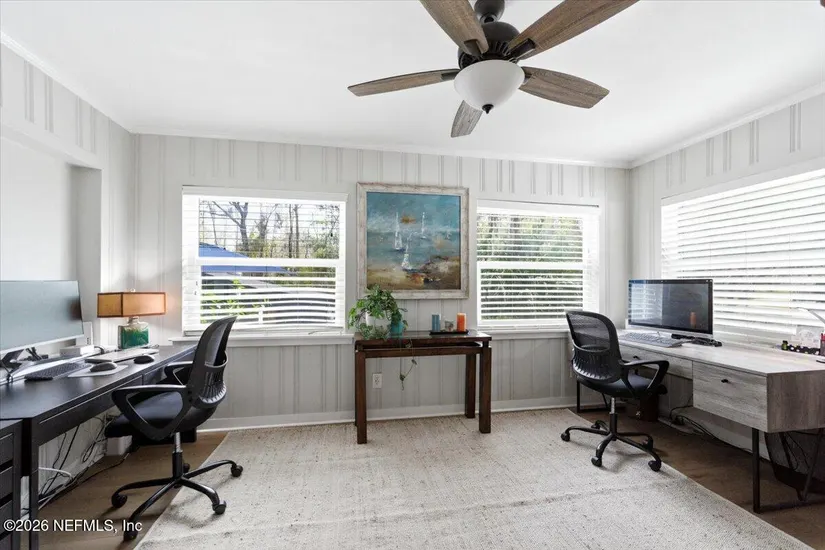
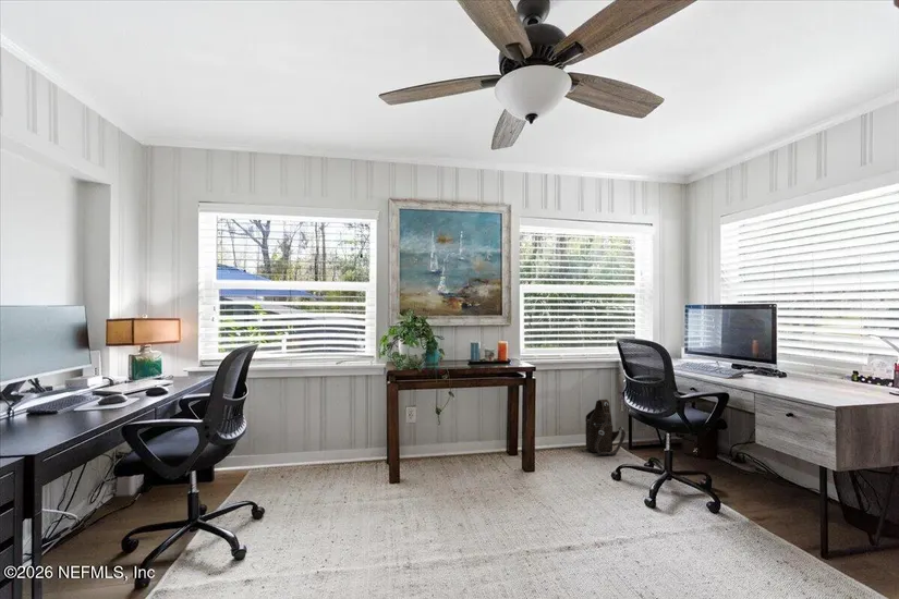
+ shoulder bag (603, 425)
